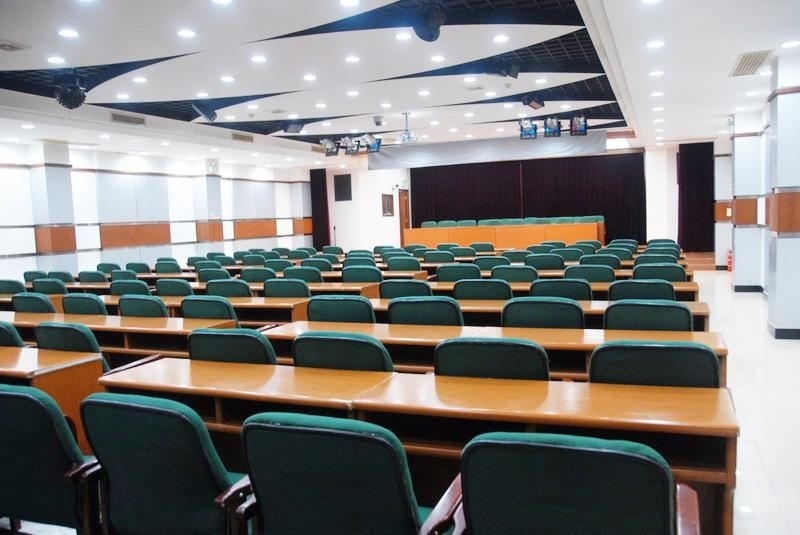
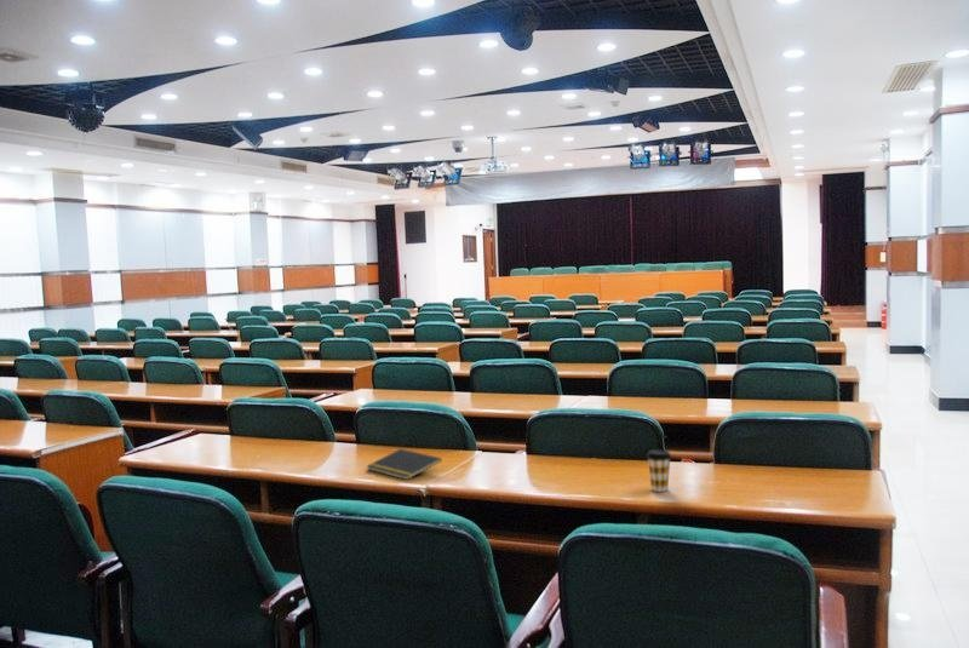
+ notepad (403, 463)
+ coffee cup (659, 470)
